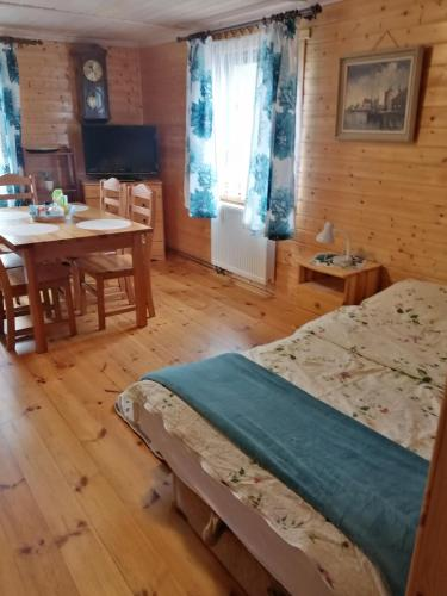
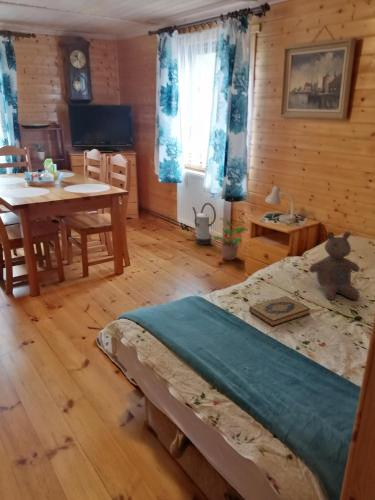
+ watering can (203, 222)
+ potted plant (231, 239)
+ hardback book (279, 310)
+ bear (339, 264)
